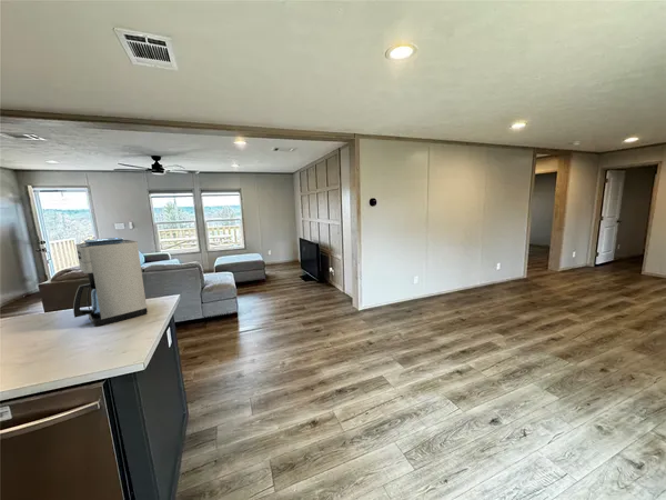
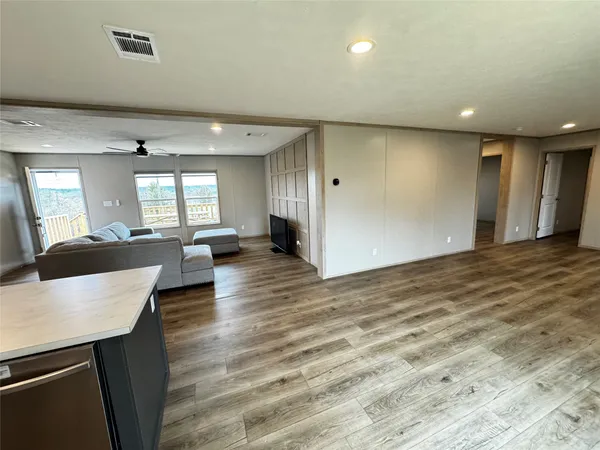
- coffee maker (104, 279)
